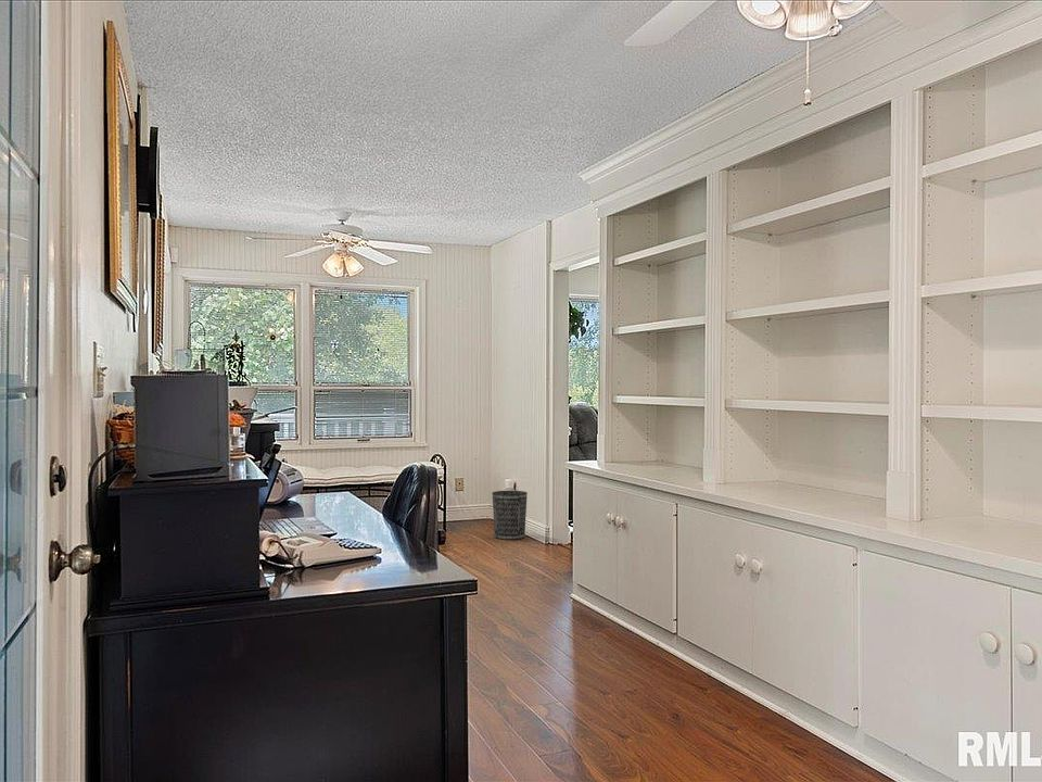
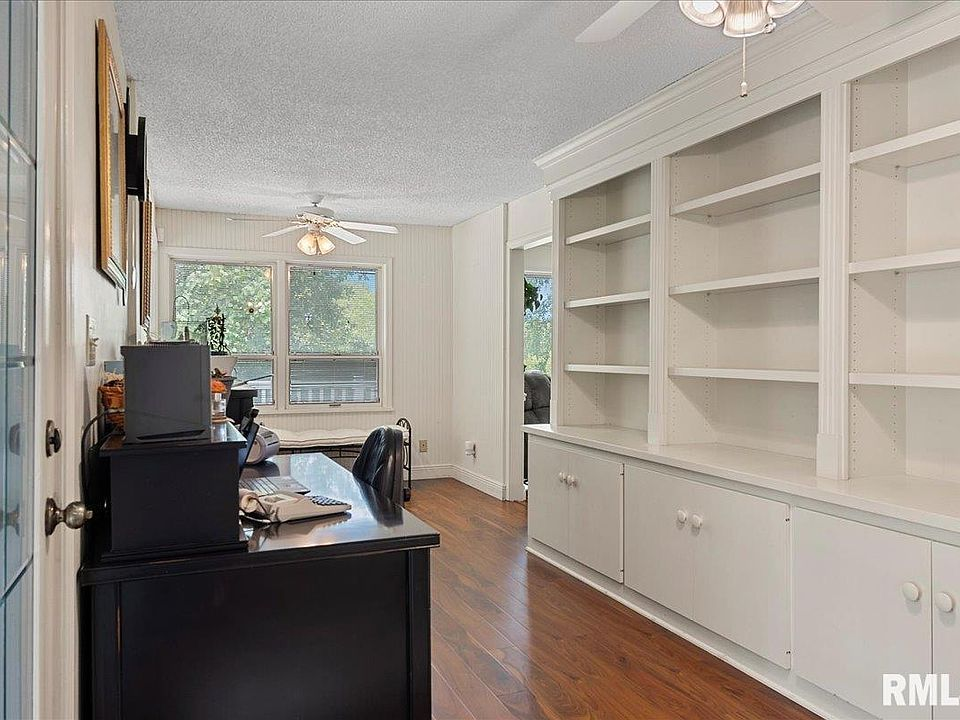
- wastebasket (509, 514)
